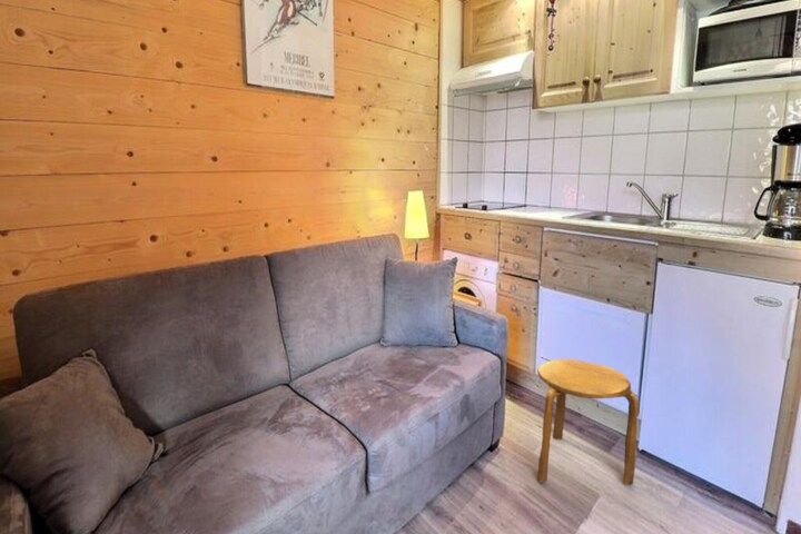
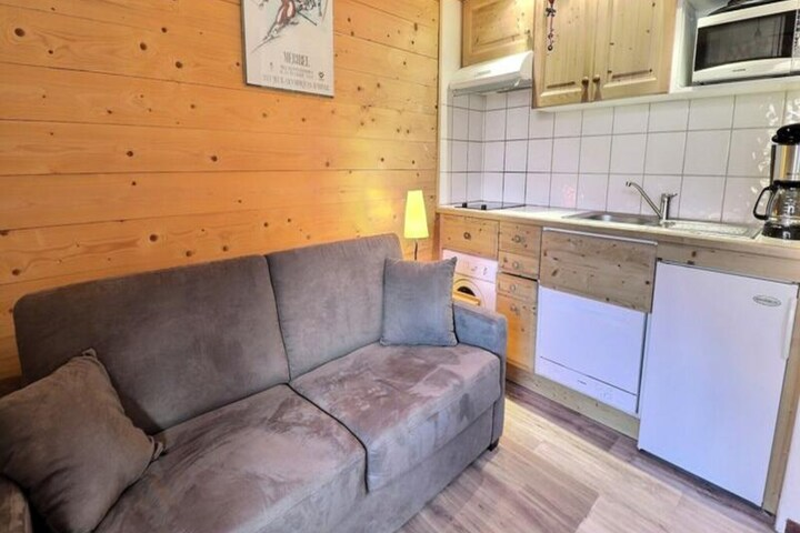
- stool (564, 414)
